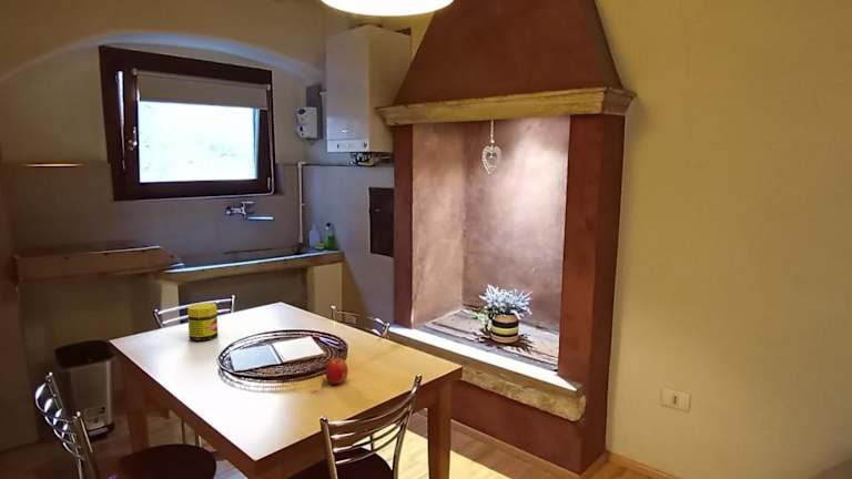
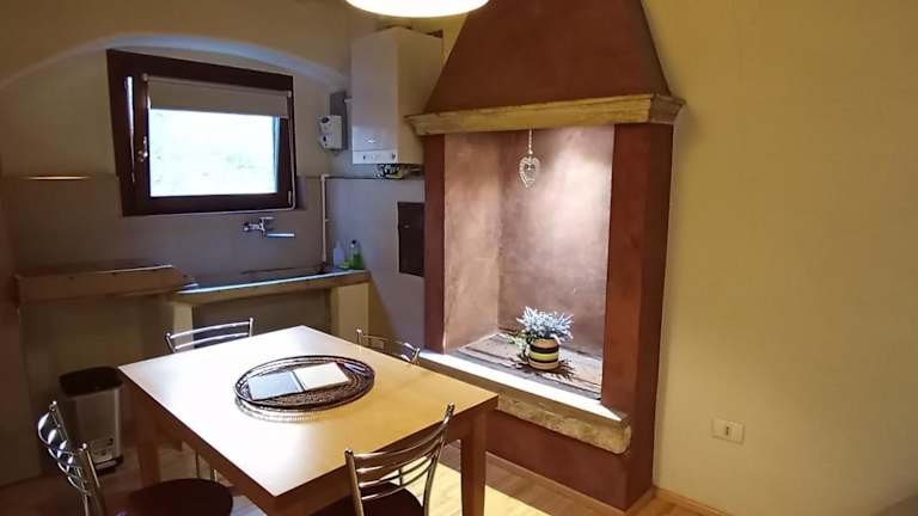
- jar (202, 322)
- fruit (336, 370)
